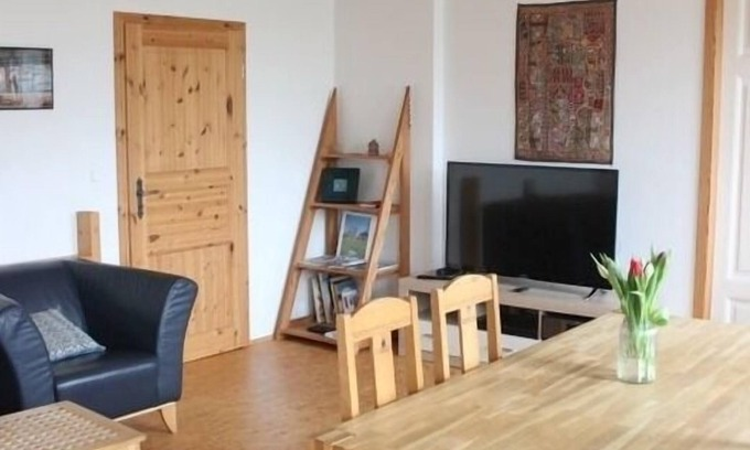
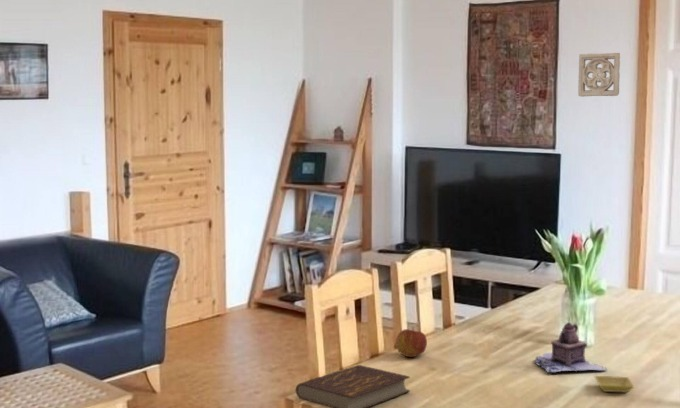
+ saucer (613, 384)
+ book (353, 387)
+ wall ornament (598, 75)
+ apple (411, 341)
+ teapot (566, 343)
